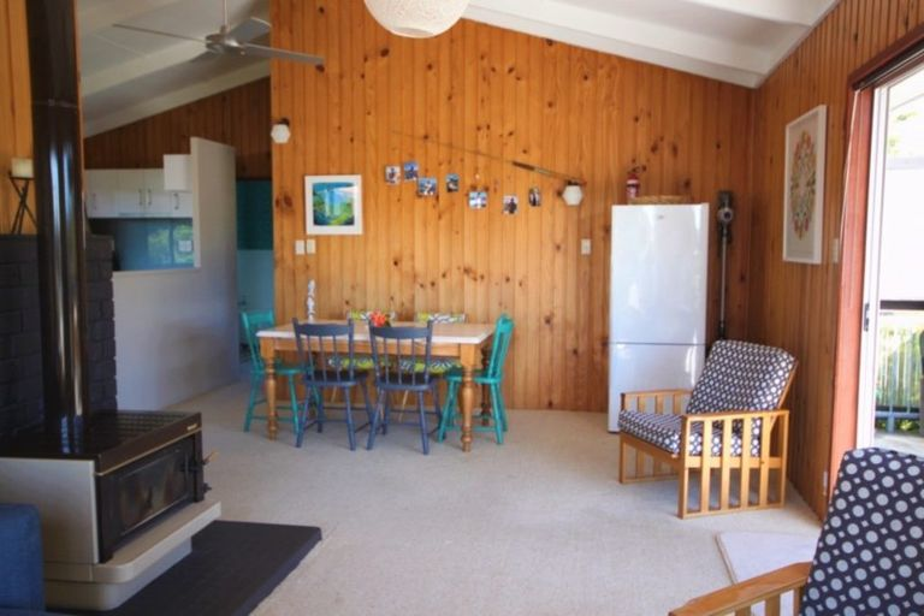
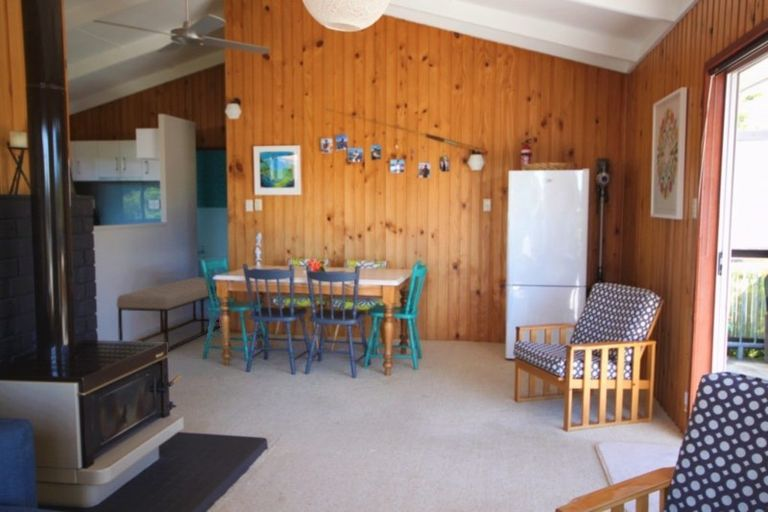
+ bench (181, 306)
